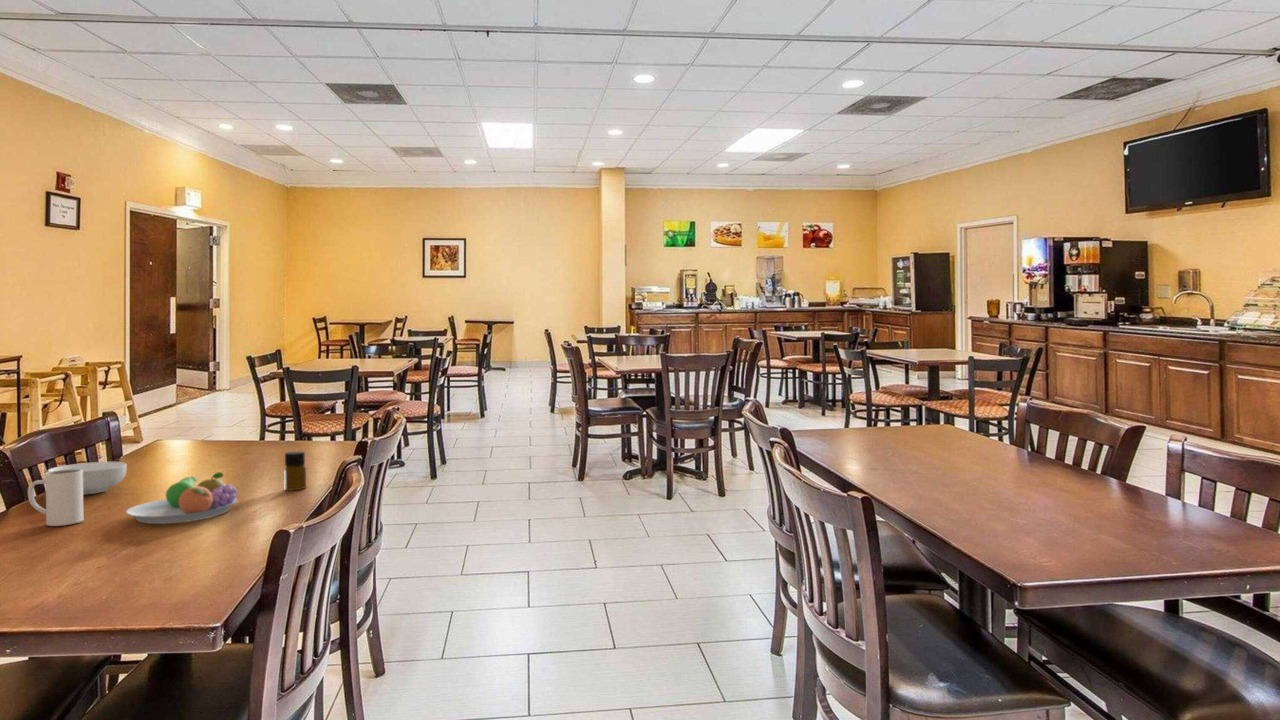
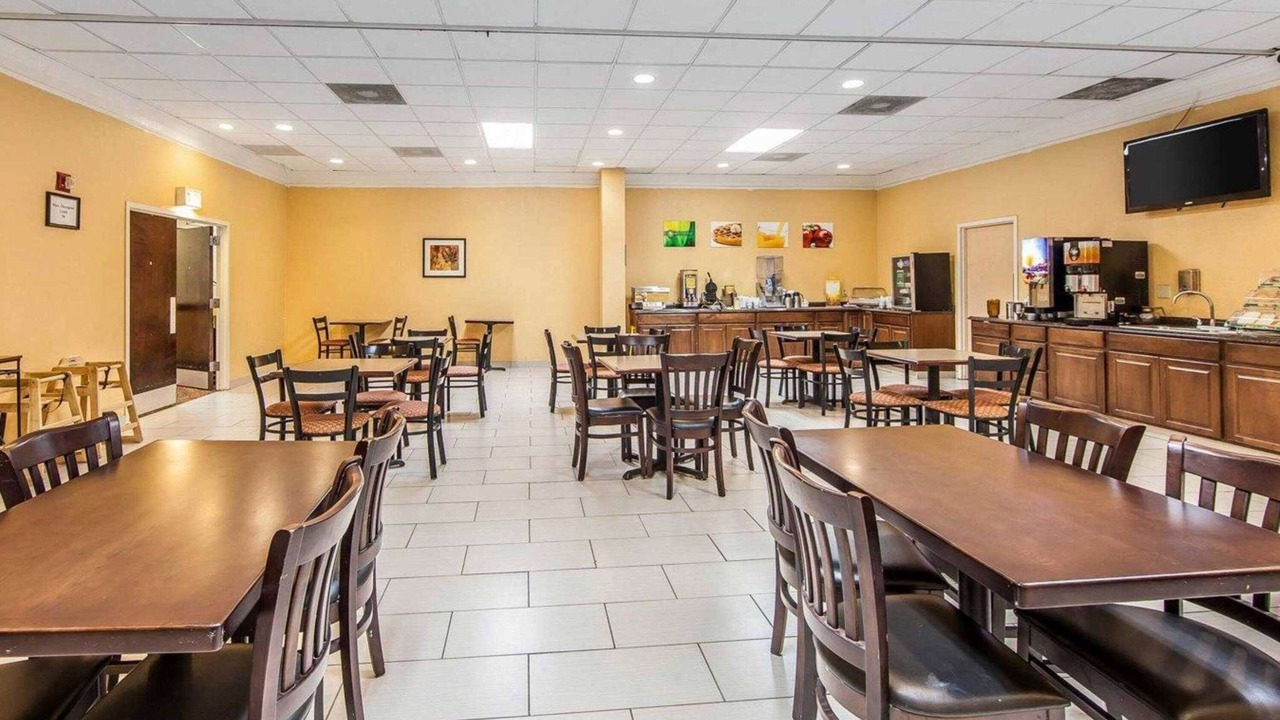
- fruit bowl (186, 495)
- mug (55, 497)
- cereal bowl (88, 479)
- bottle (295, 470)
